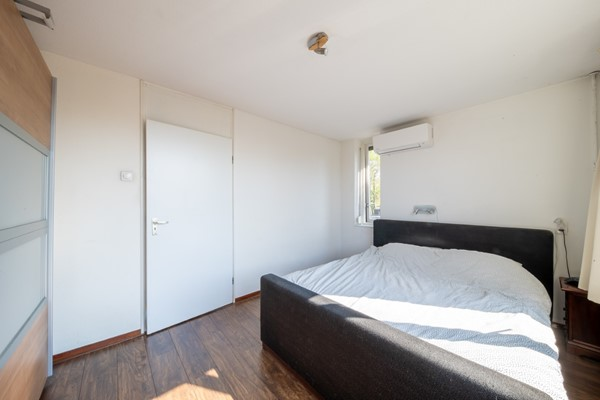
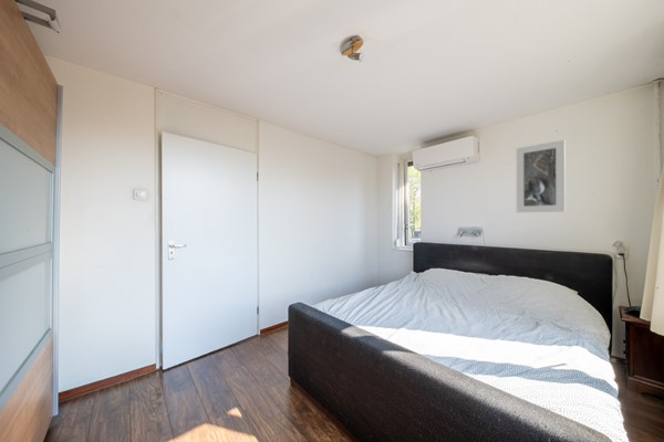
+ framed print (539, 178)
